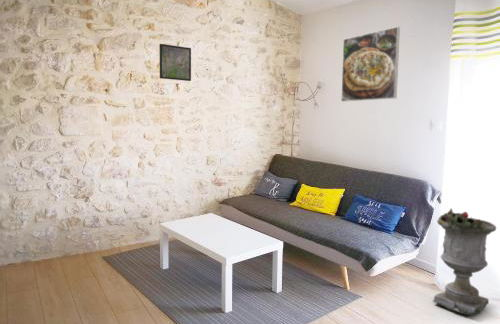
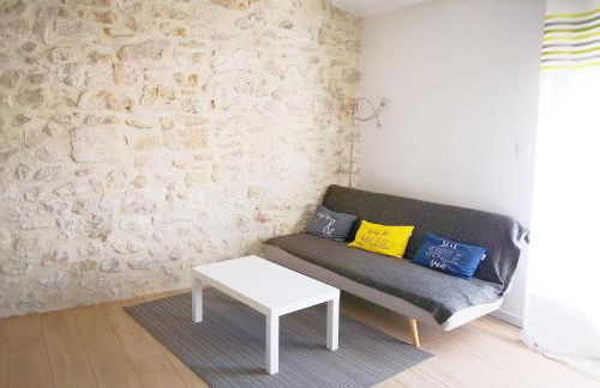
- planter (464, 259)
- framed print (175, 62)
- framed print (368, 67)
